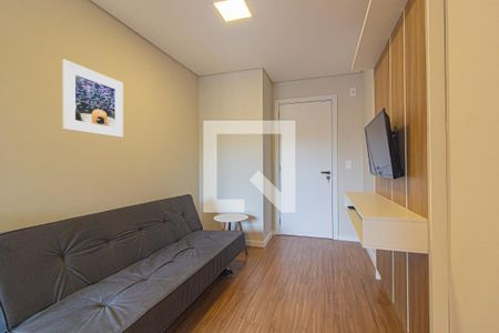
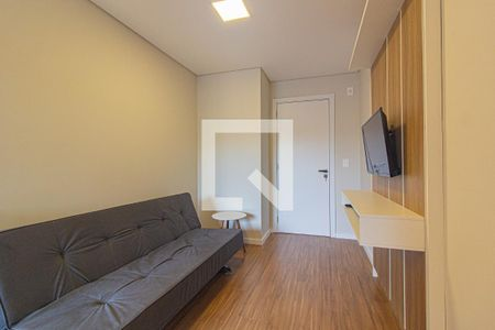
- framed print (95, 102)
